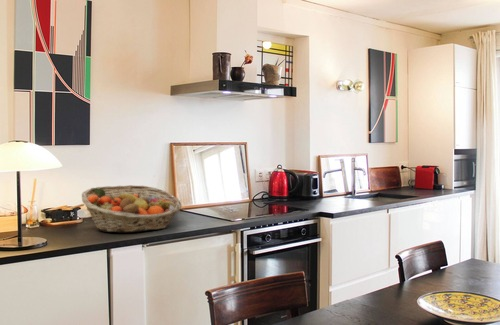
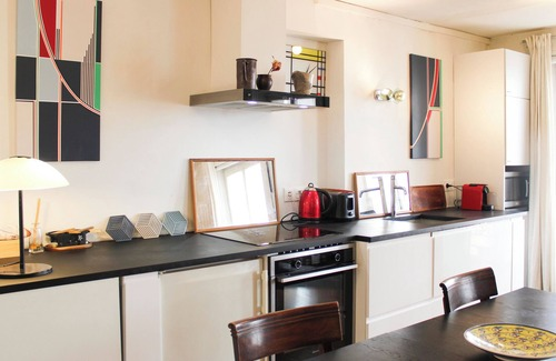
- fruit basket (132, 207)
